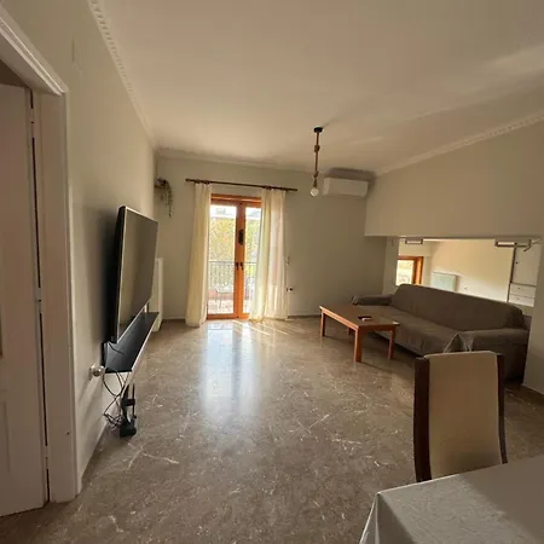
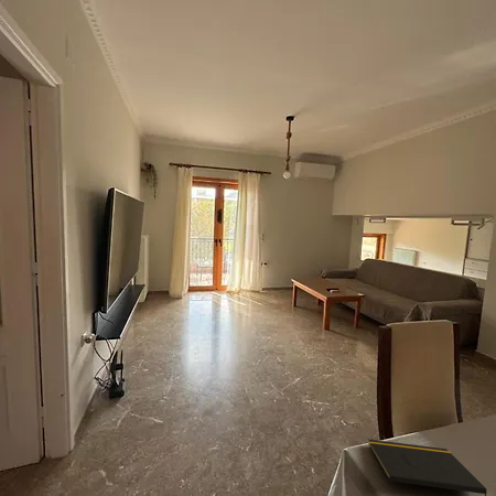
+ notepad (420, 463)
